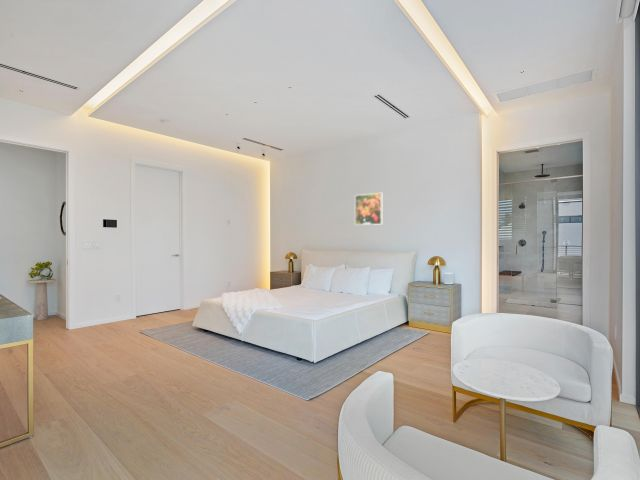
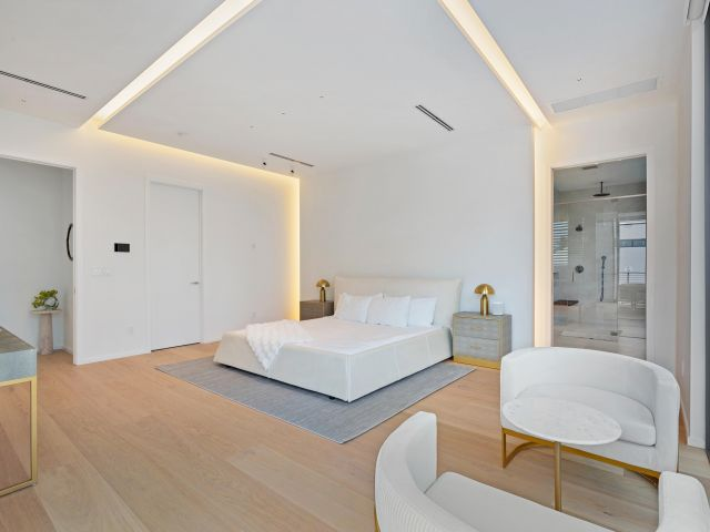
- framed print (368, 209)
